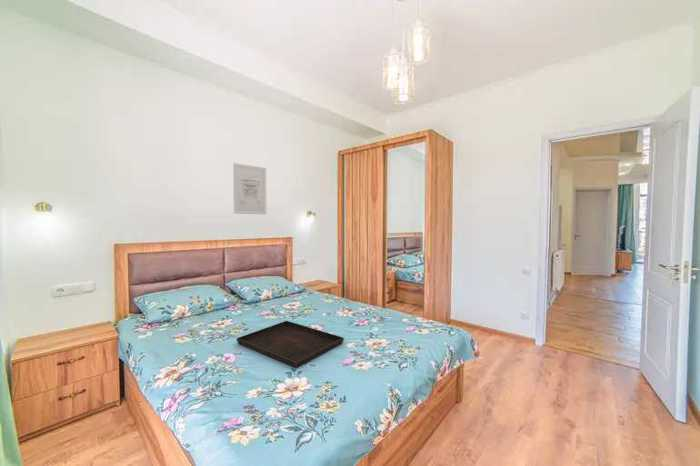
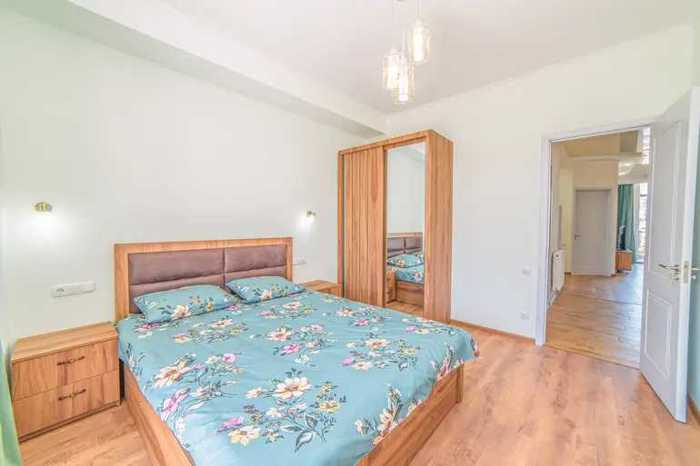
- wall art (250, 190)
- serving tray (290, 340)
